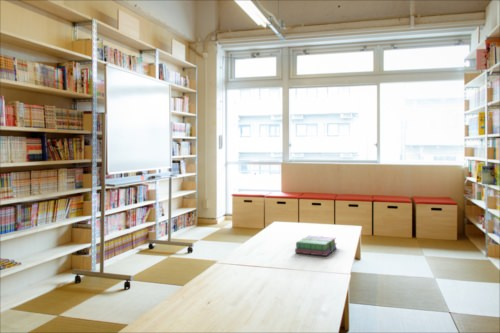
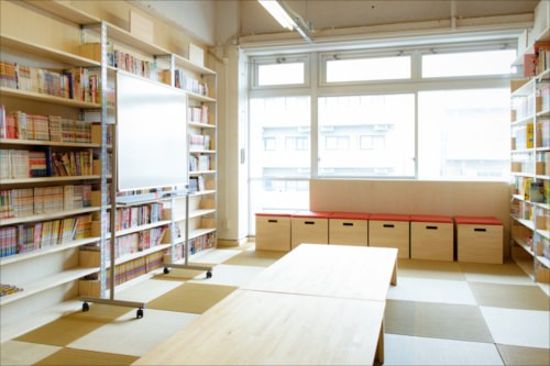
- books (316, 244)
